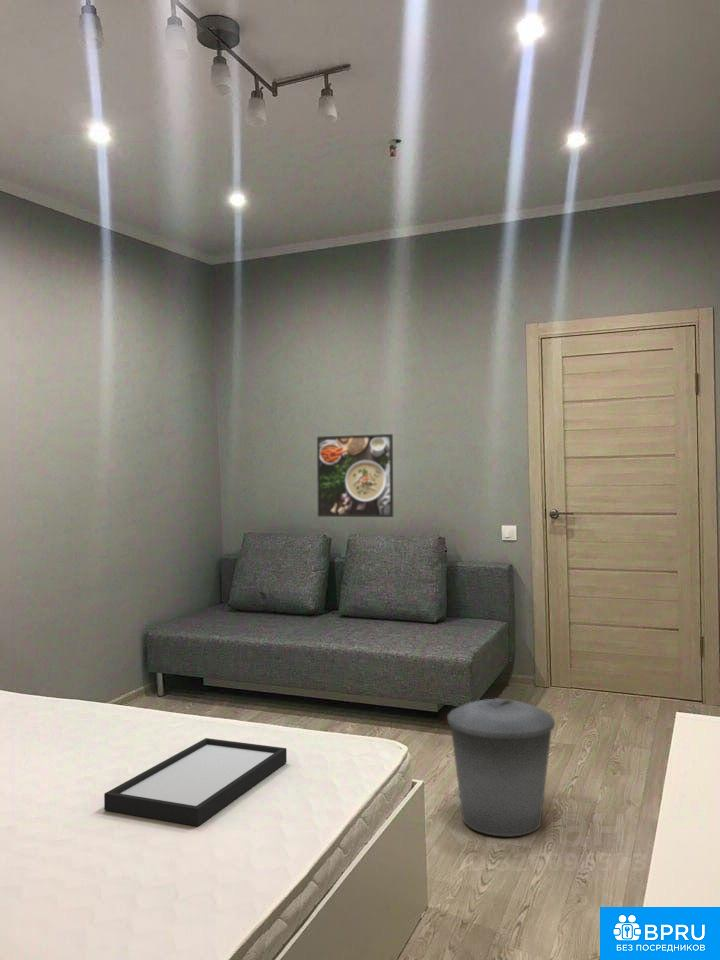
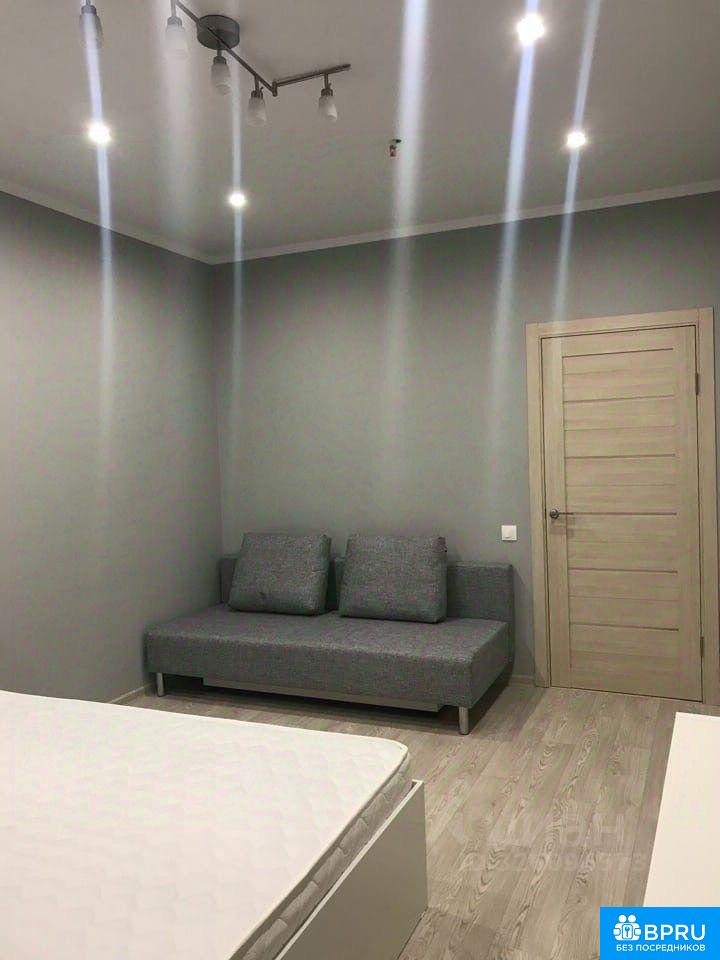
- trash can (500, 759)
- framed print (354, 476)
- tray (202, 776)
